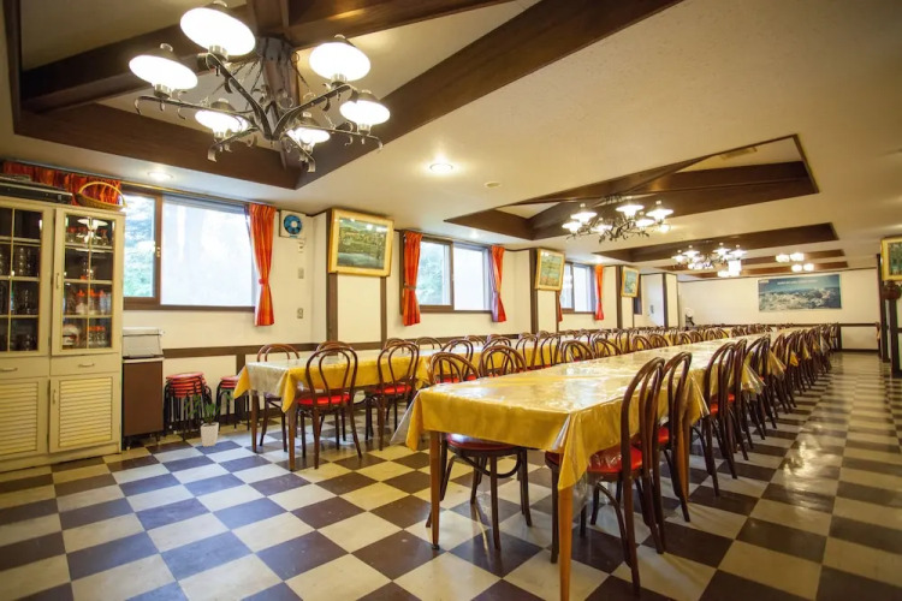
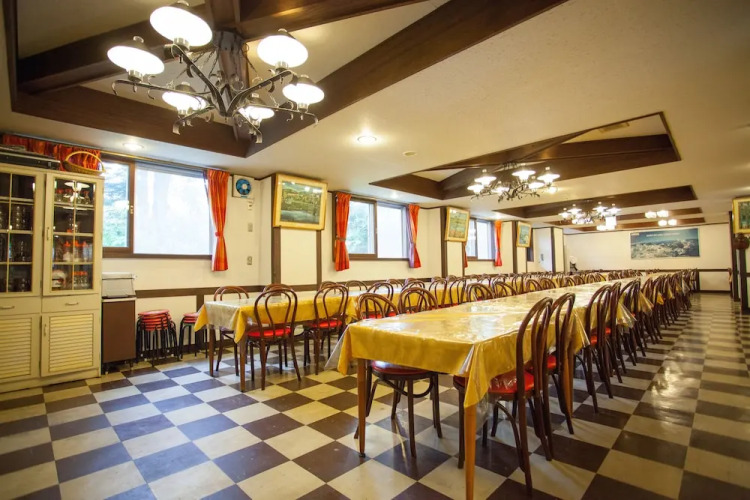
- house plant (210, 418)
